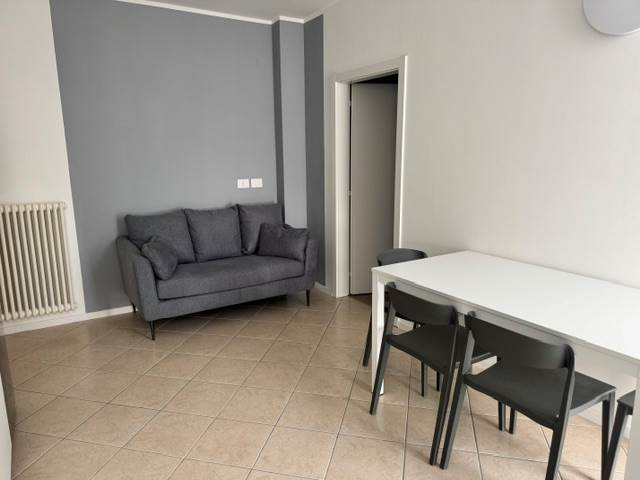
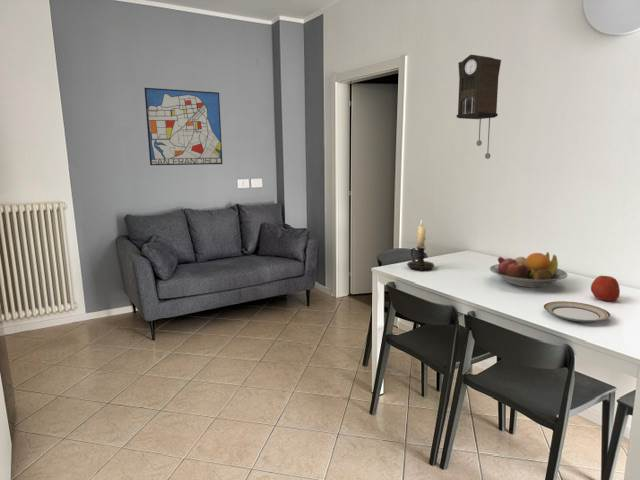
+ pendulum clock (477, 108)
+ plate (575, 312)
+ wall art (185, 128)
+ apple (605, 287)
+ fruit bowl (527, 268)
+ candle holder (419, 242)
